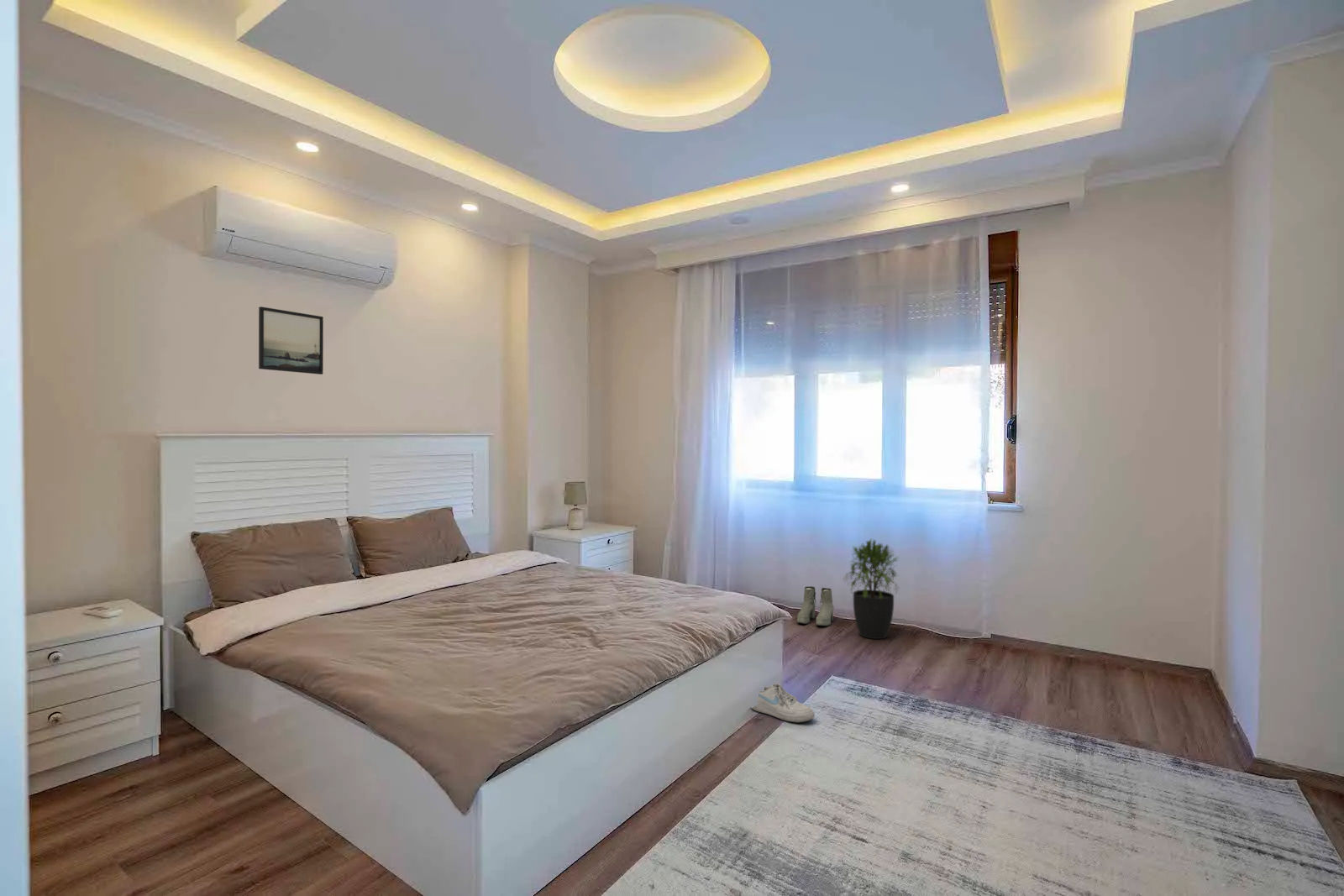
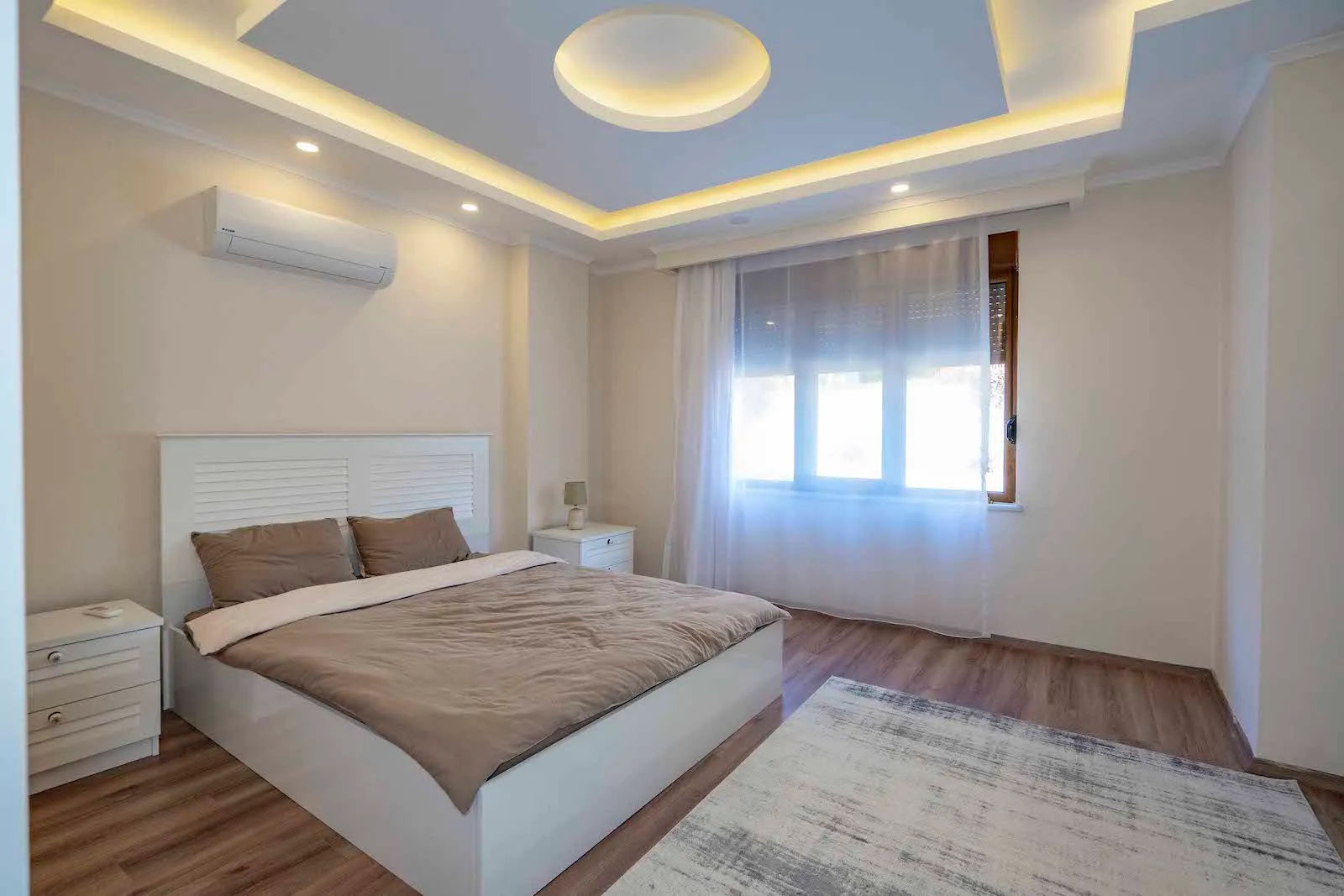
- potted plant (870, 585)
- boots (815, 605)
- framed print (291, 342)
- shoe (782, 700)
